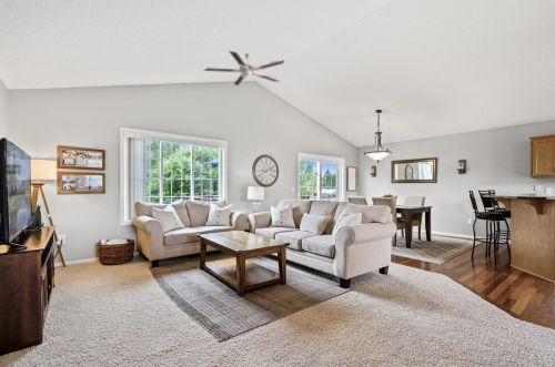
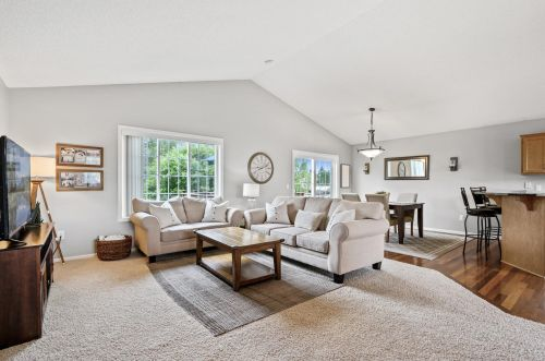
- ceiling fan (243, 64)
